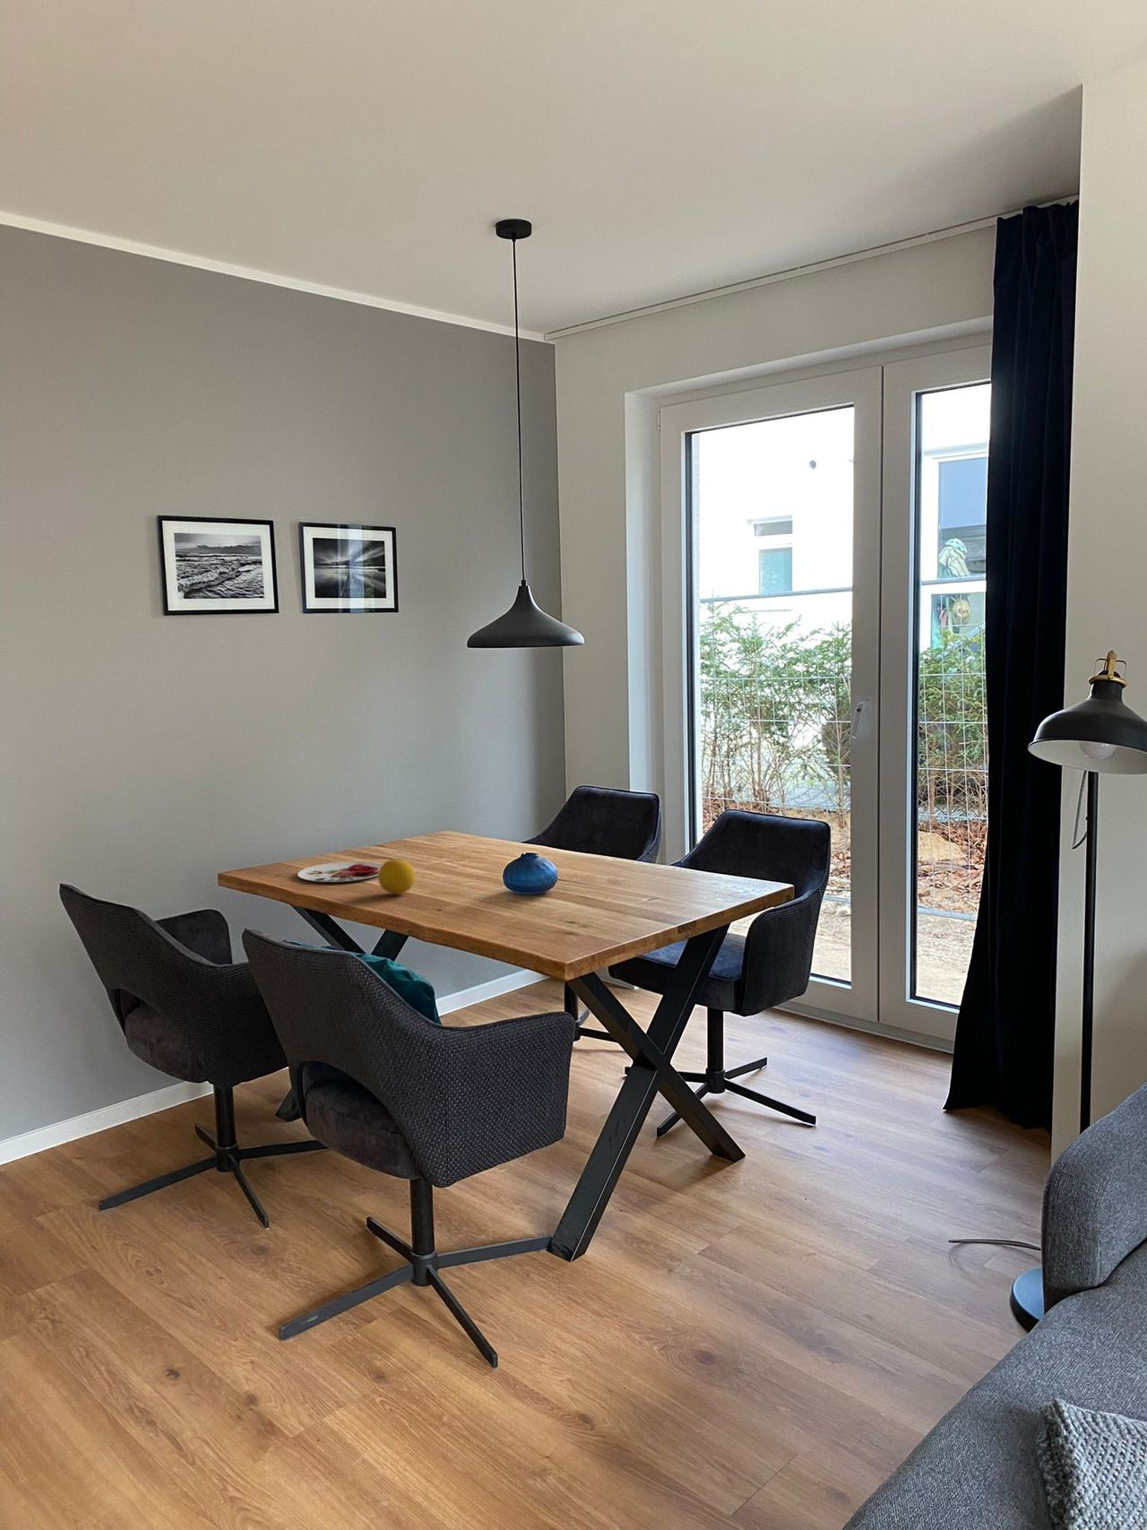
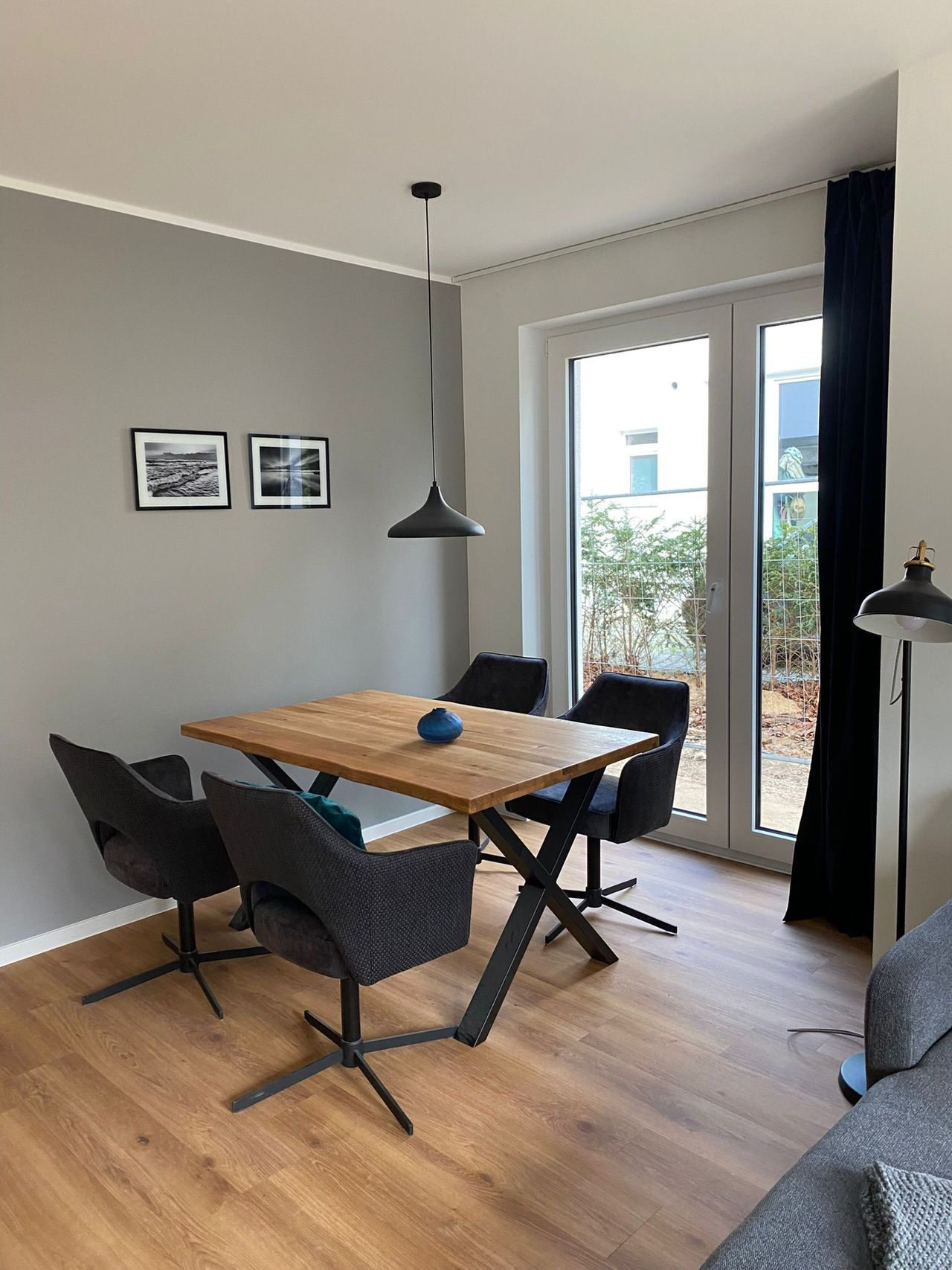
- plate (342, 870)
- fruit (396, 876)
